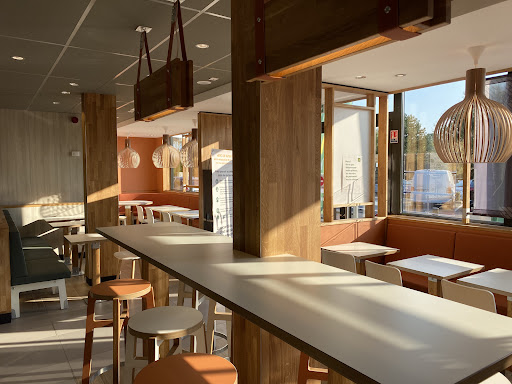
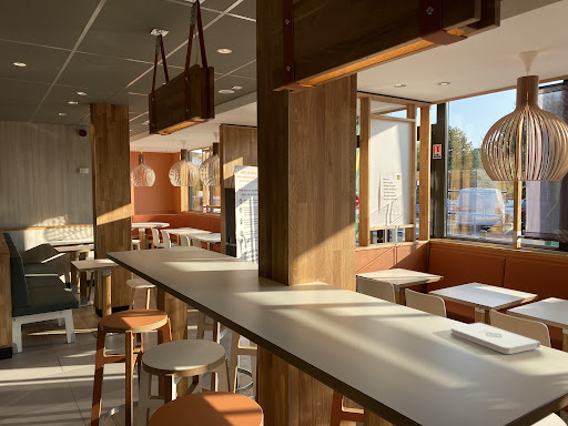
+ notepad (491, 336)
